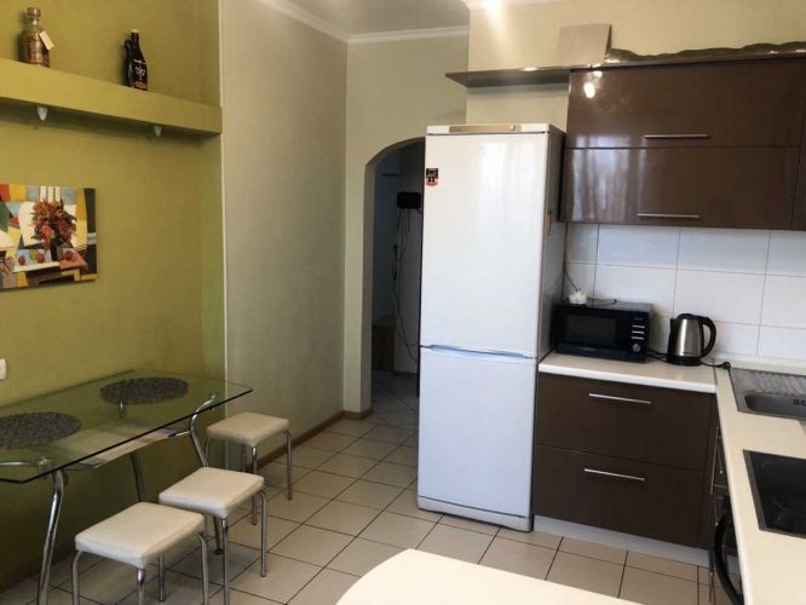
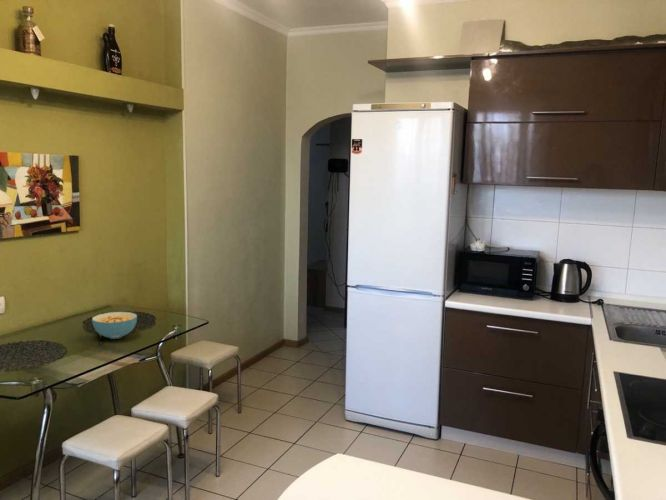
+ cereal bowl (115, 327)
